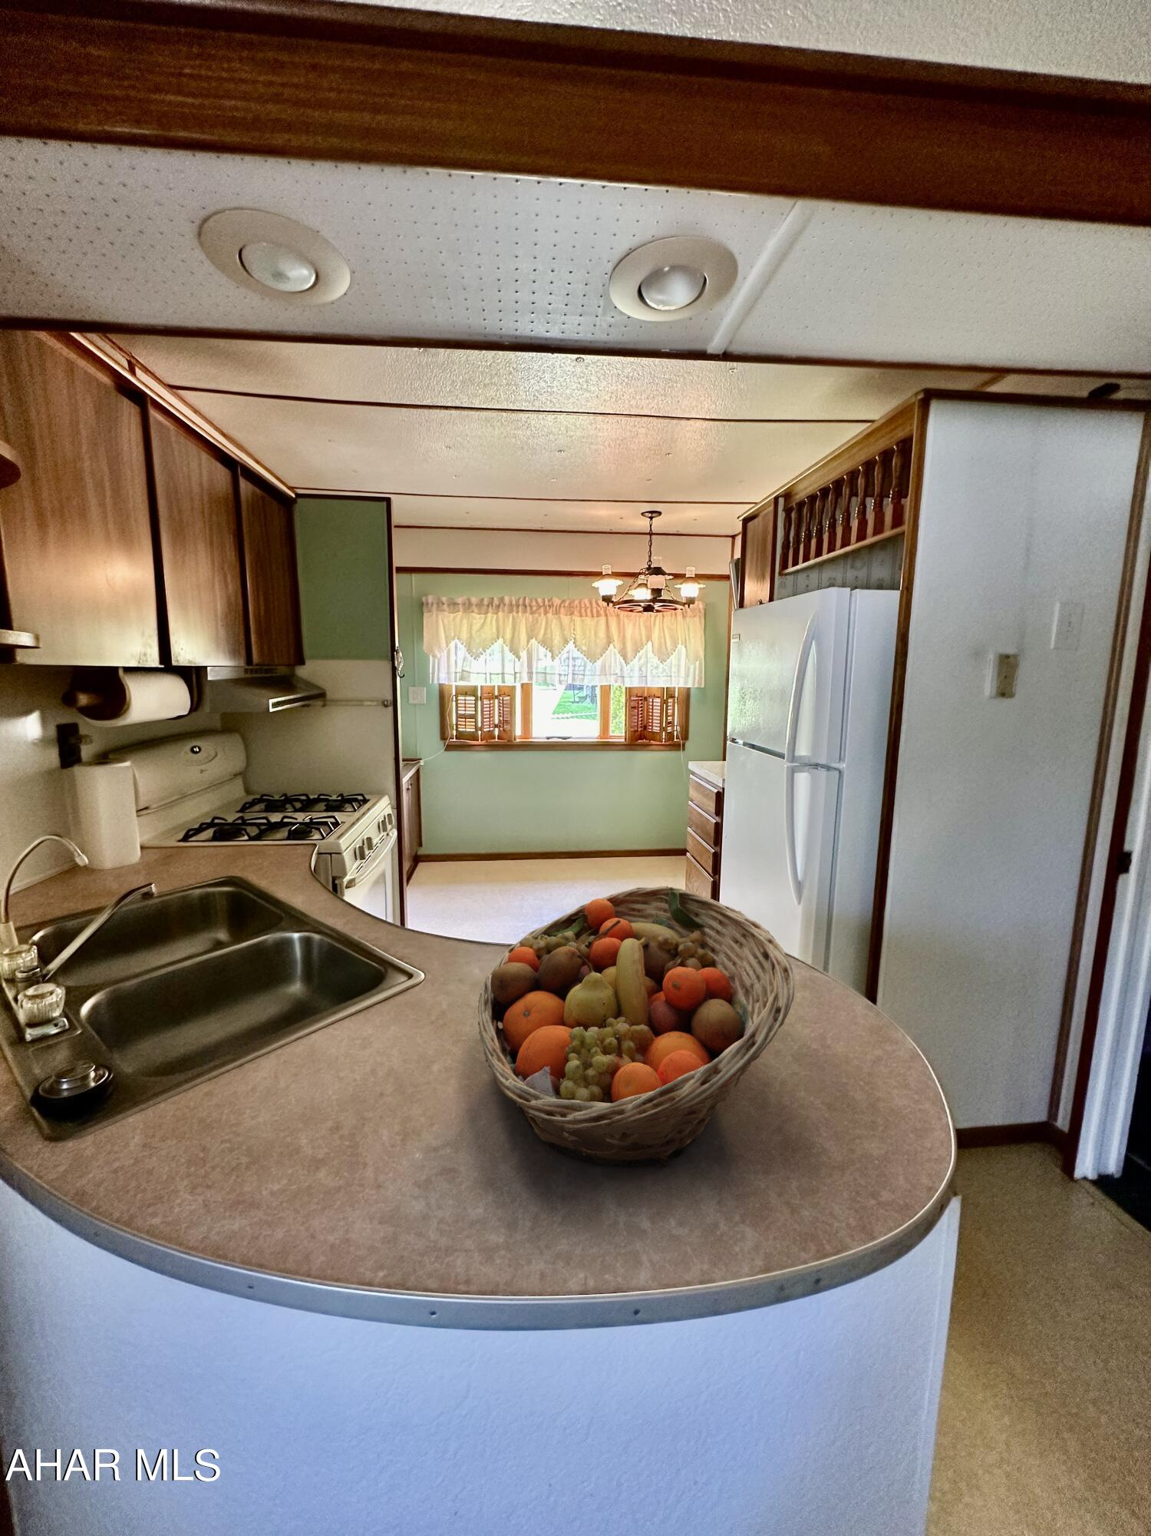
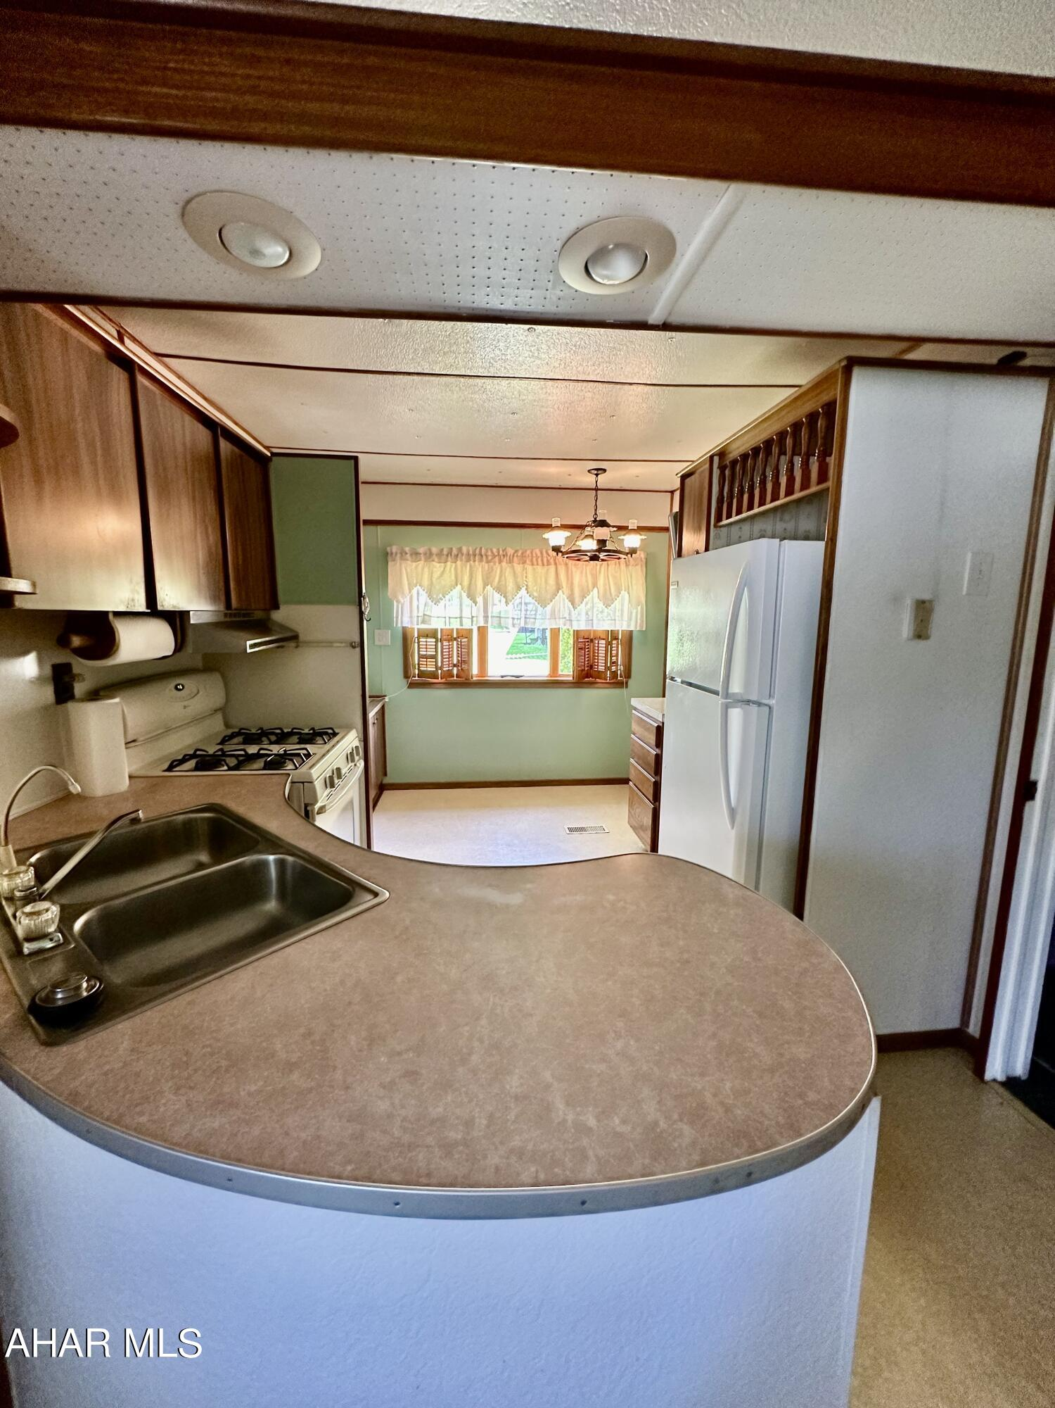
- fruit basket (623, 1000)
